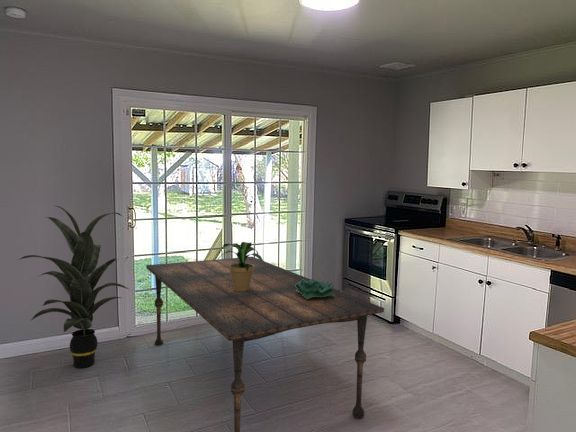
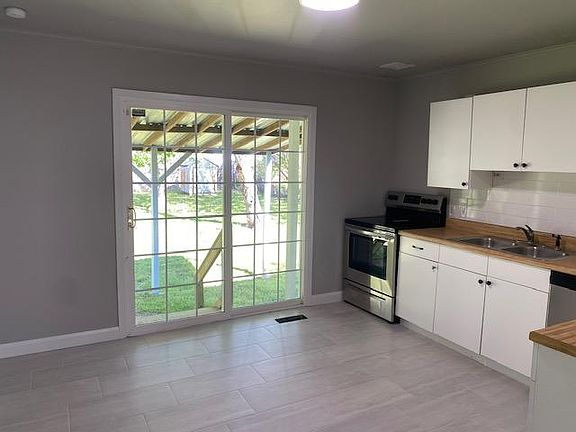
- indoor plant (76, 285)
- dining table (244, 329)
- decorative bowl (314, 288)
- potted plant (241, 266)
